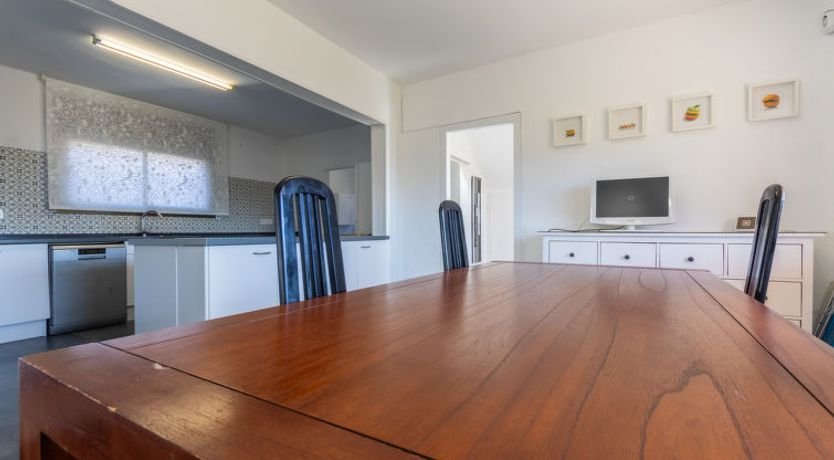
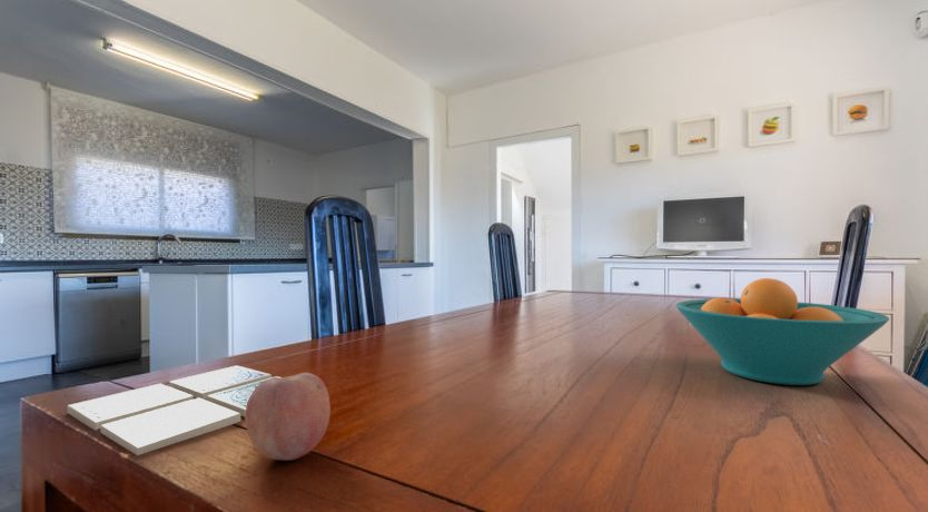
+ fruit (290, 414)
+ fruit bowl (769, 326)
+ drink coaster (200, 398)
